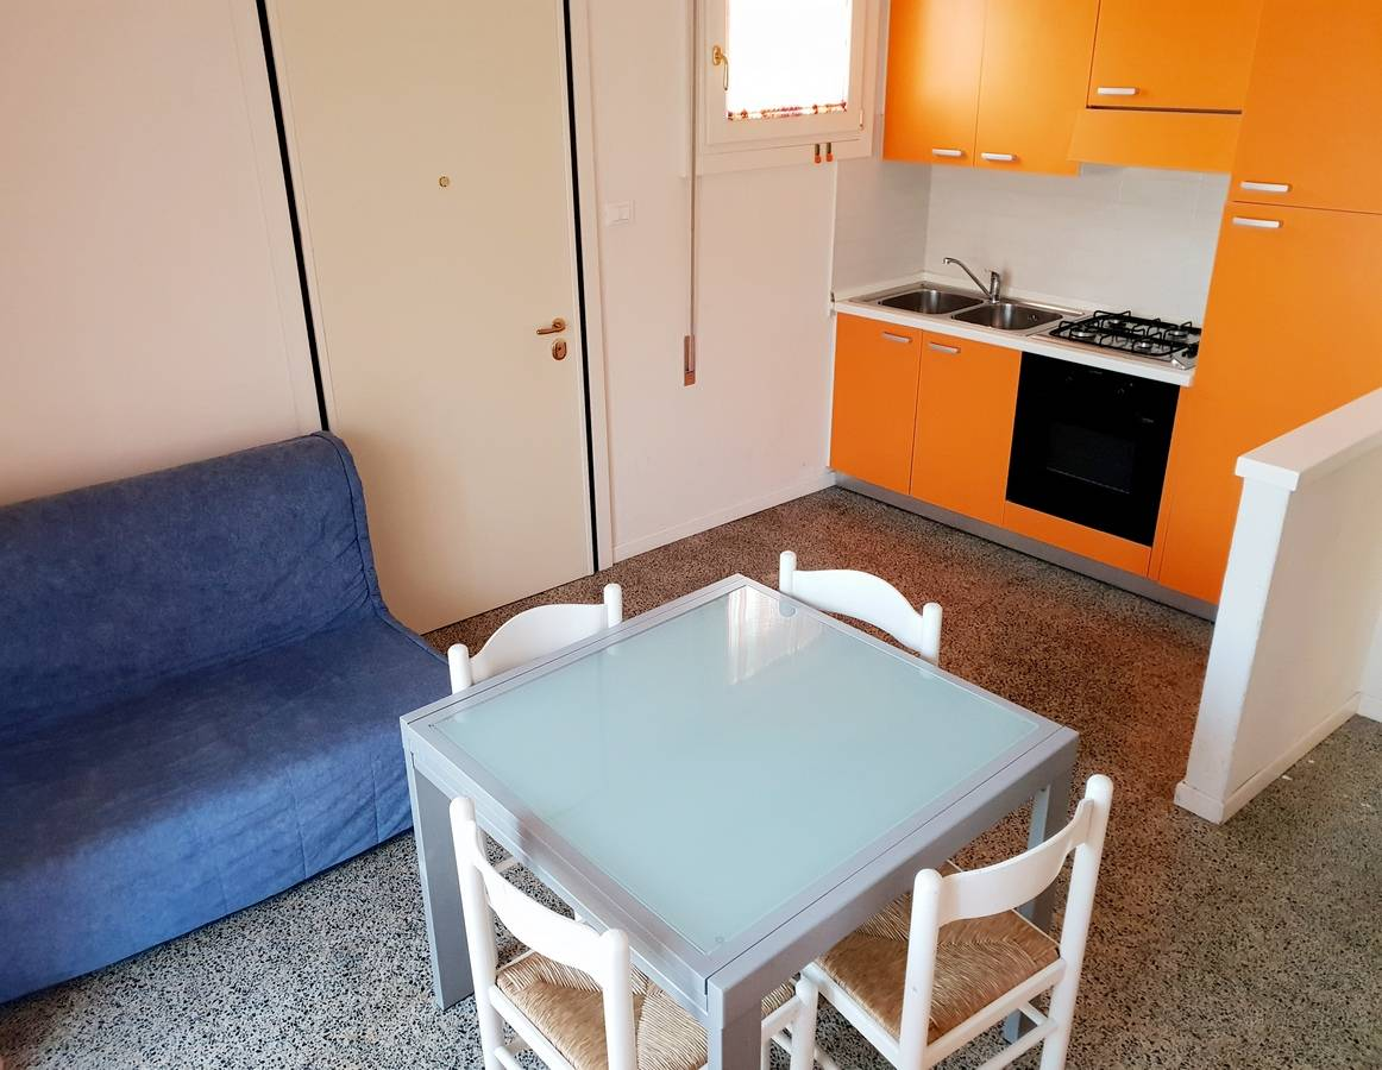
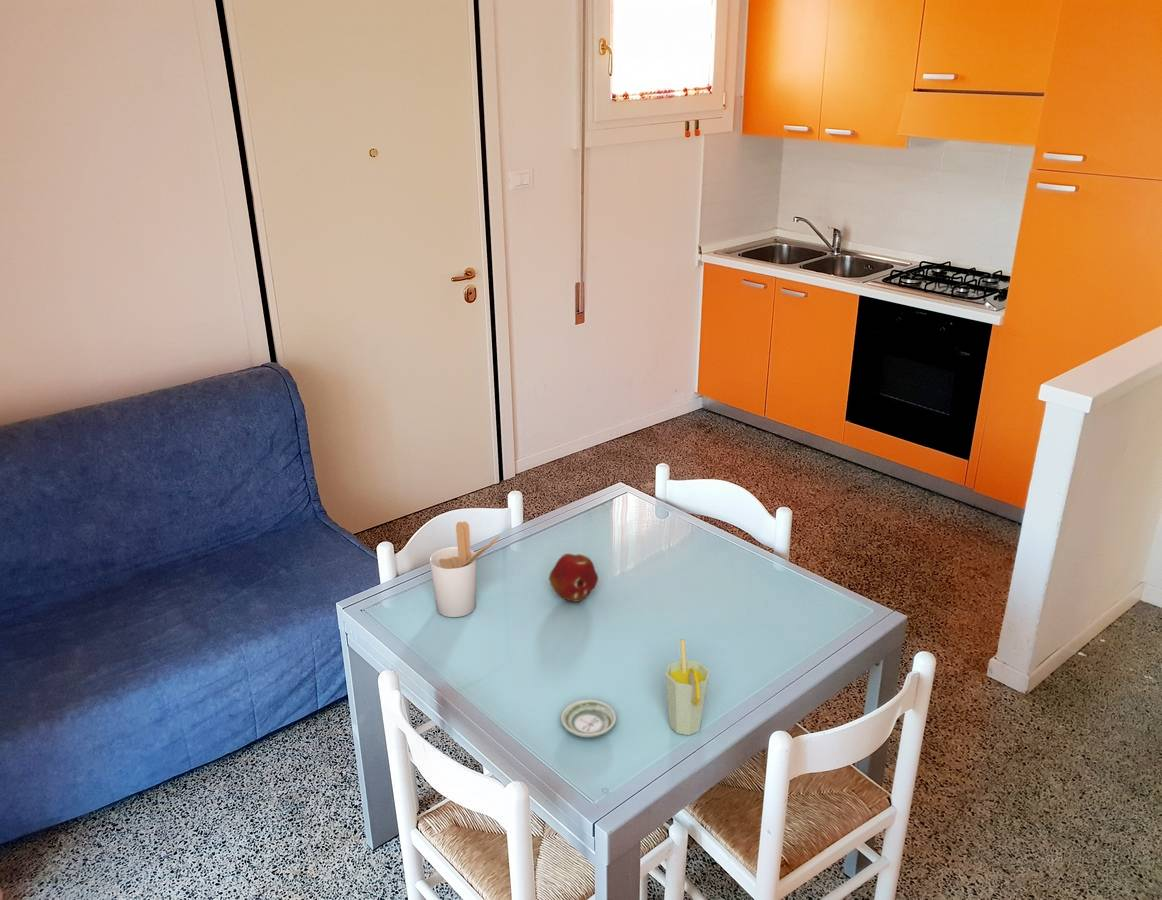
+ cup (688, 693)
+ saucer (588, 721)
+ fruit (573, 575)
+ utensil holder (465, 572)
